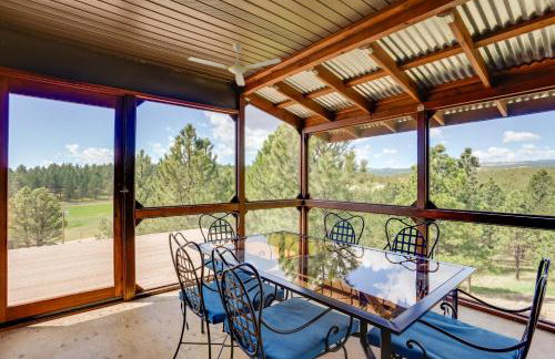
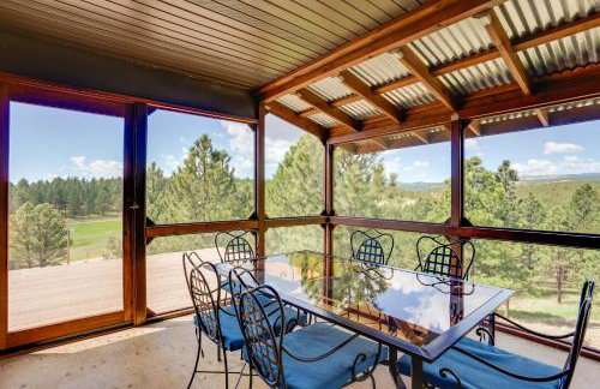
- ceiling fan (235, 62)
